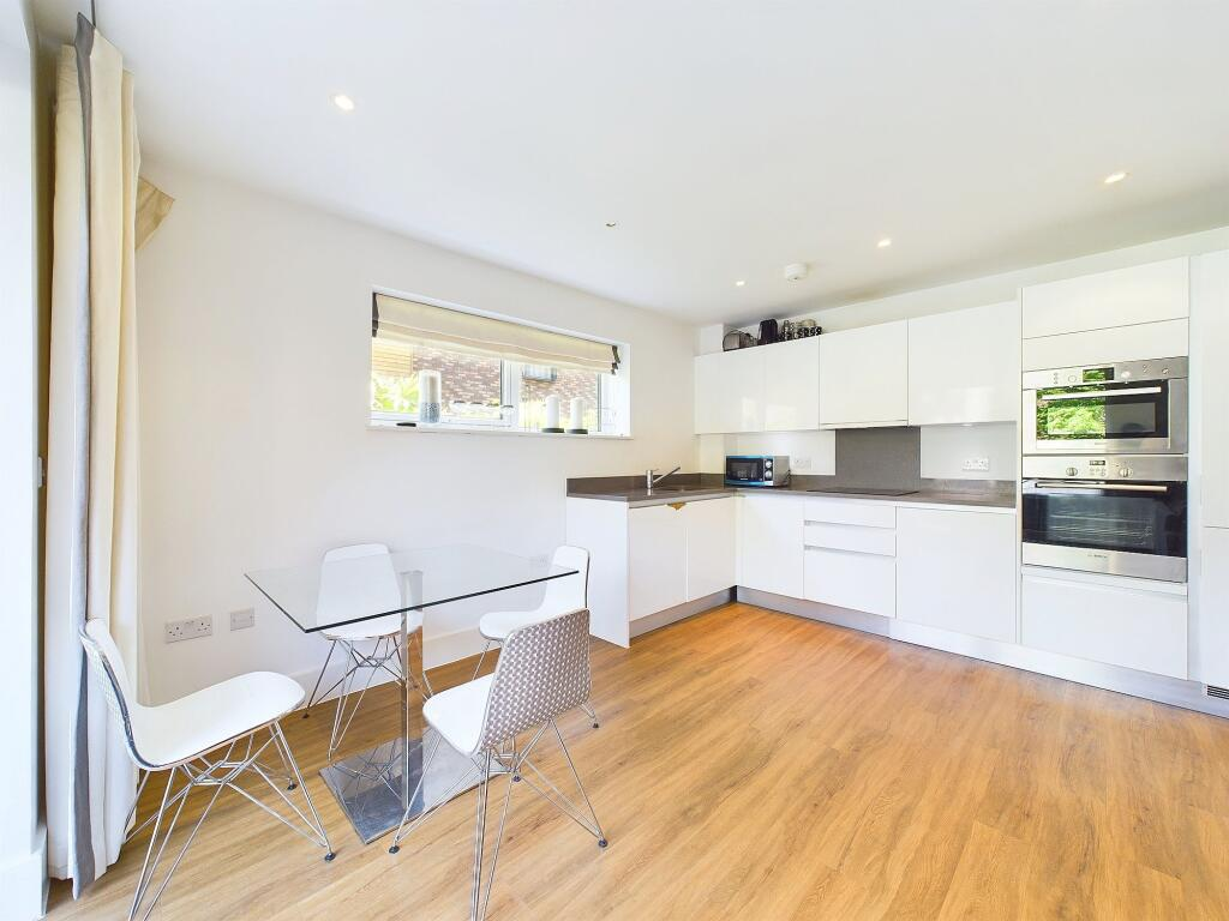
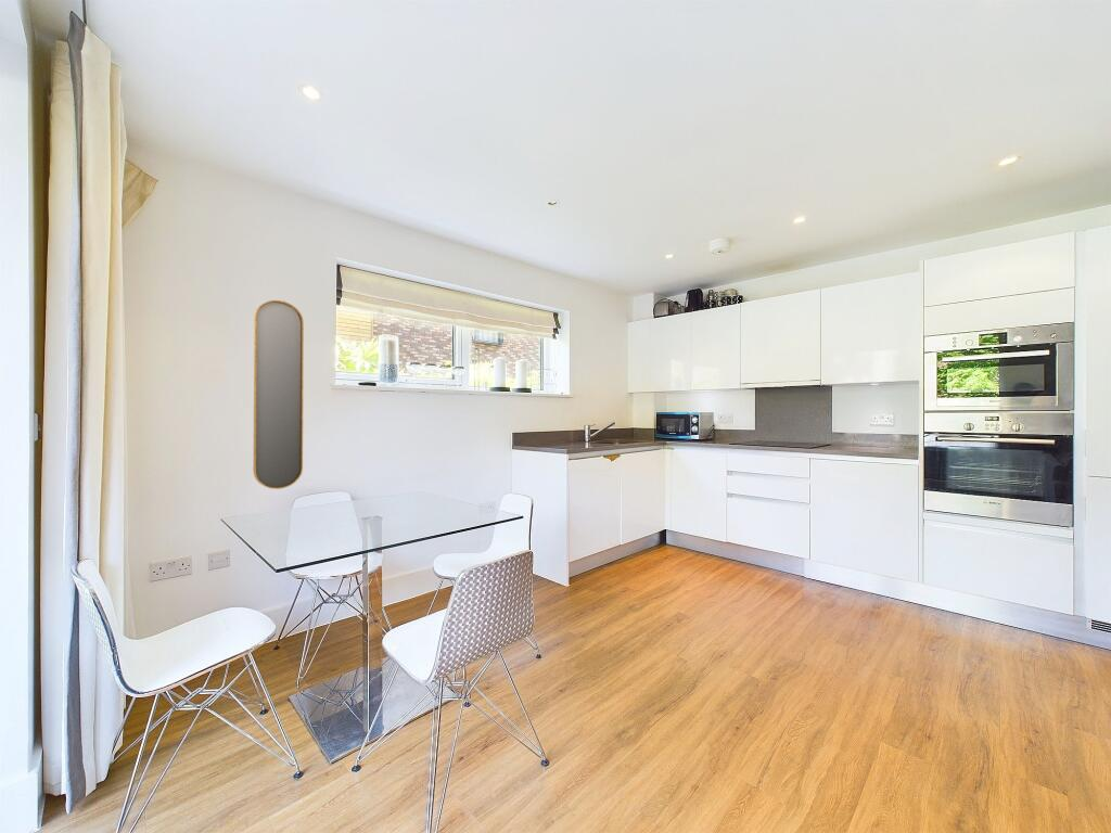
+ home mirror (279, 394)
